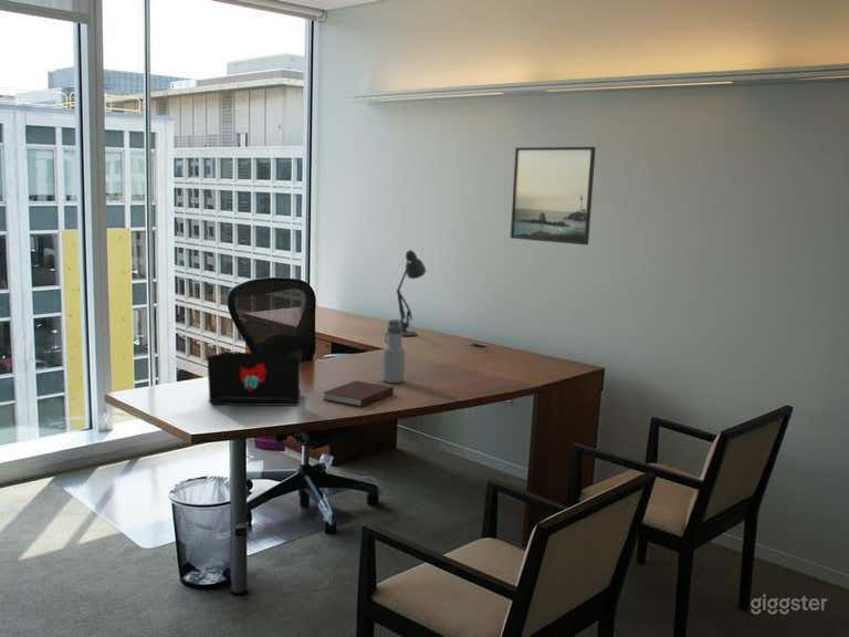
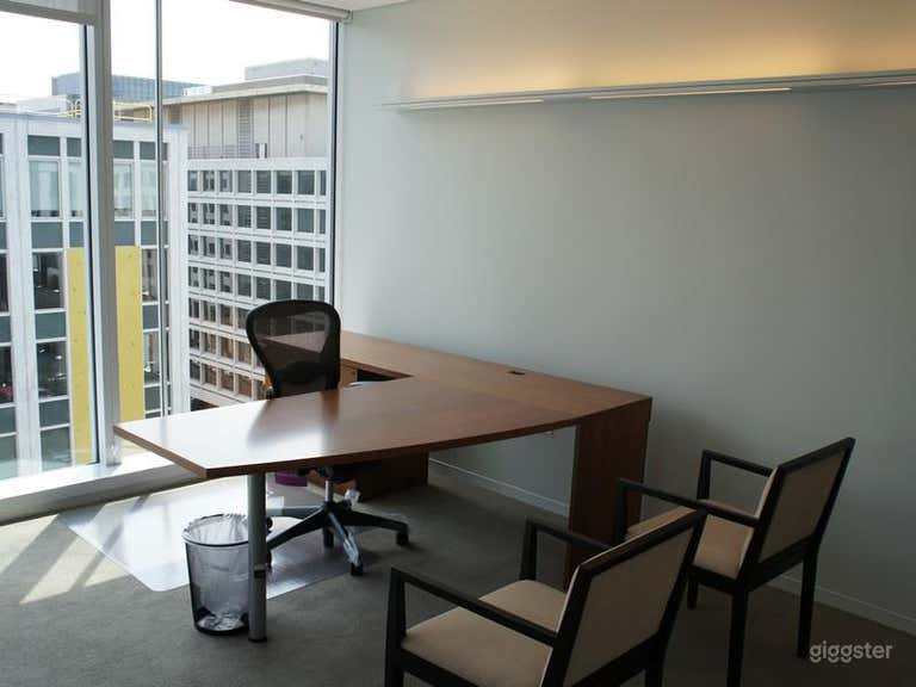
- notebook (358, 393)
- laptop (255, 373)
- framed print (551, 195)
- desk lamp (402, 296)
- water bottle (394, 349)
